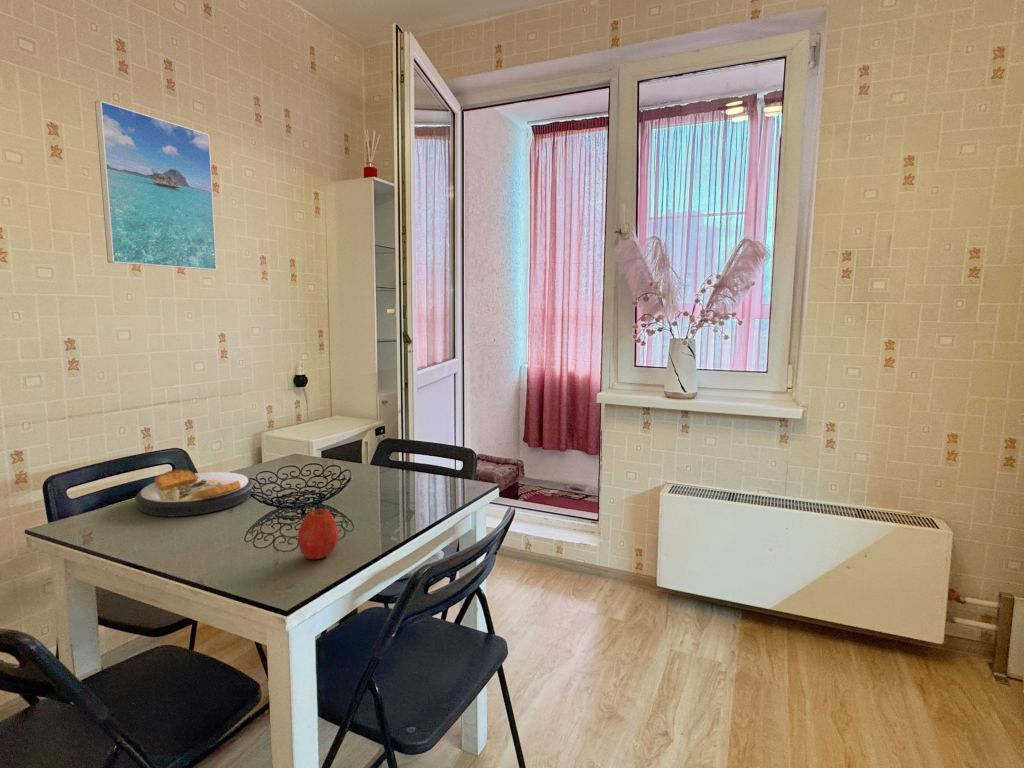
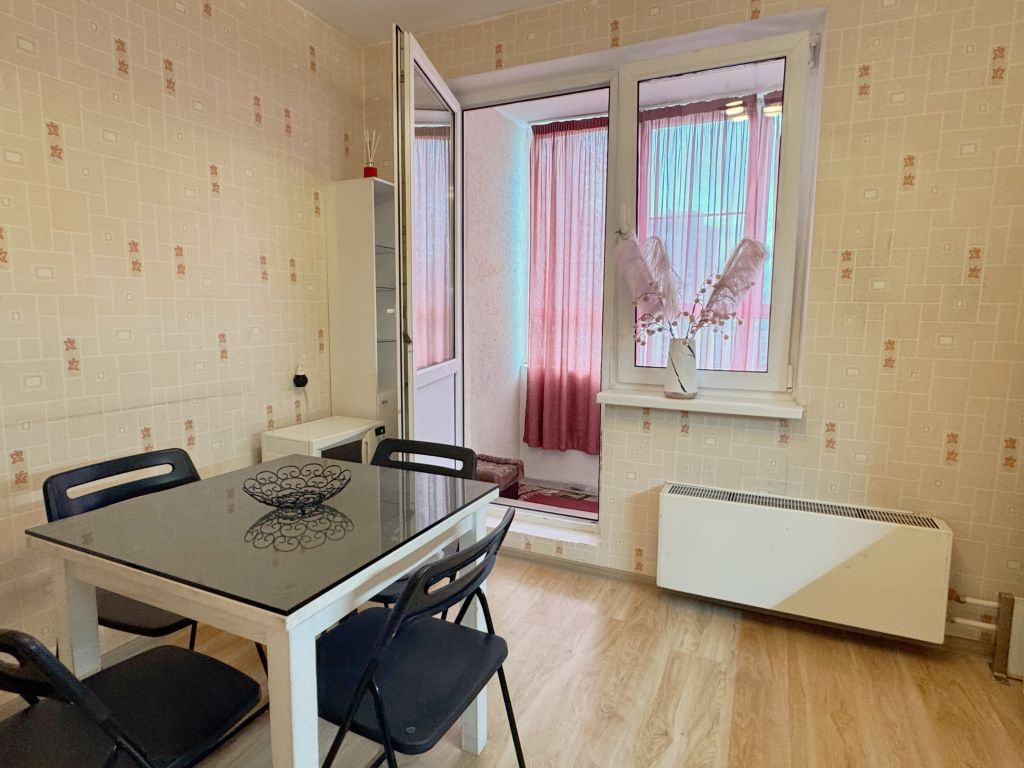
- plate (196, 488)
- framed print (161, 194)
- apple (317, 532)
